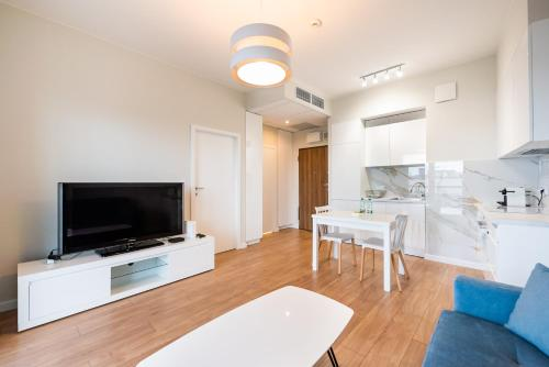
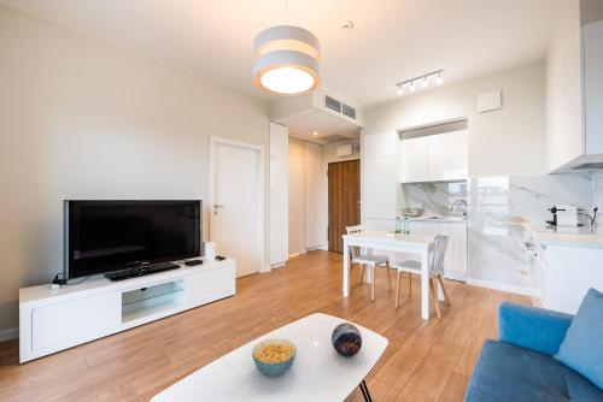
+ cereal bowl (274, 360)
+ decorative orb (346, 339)
